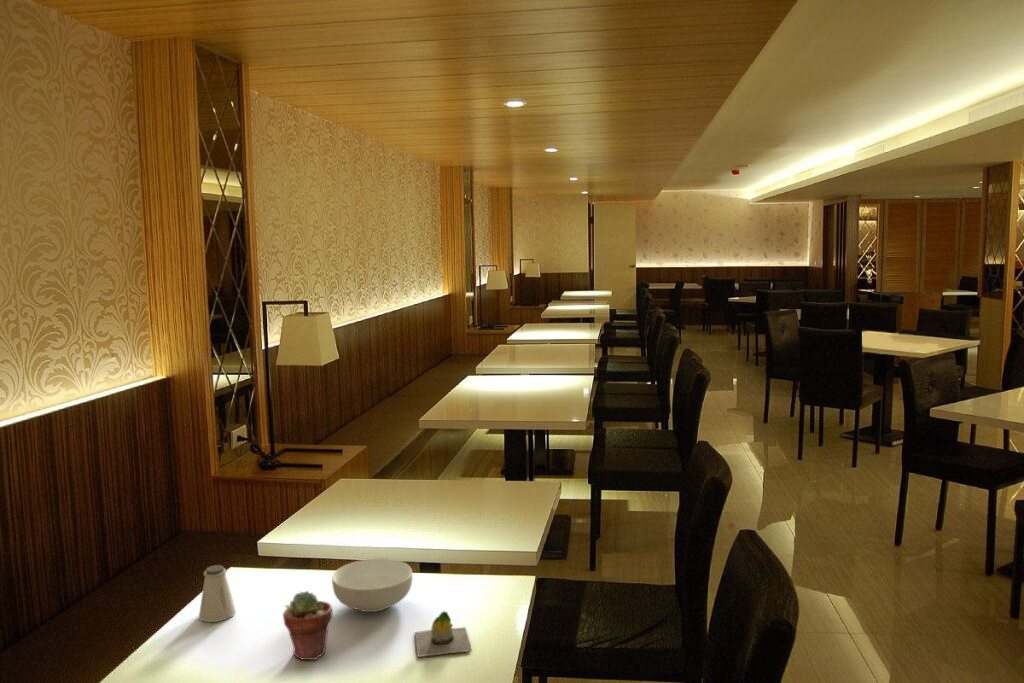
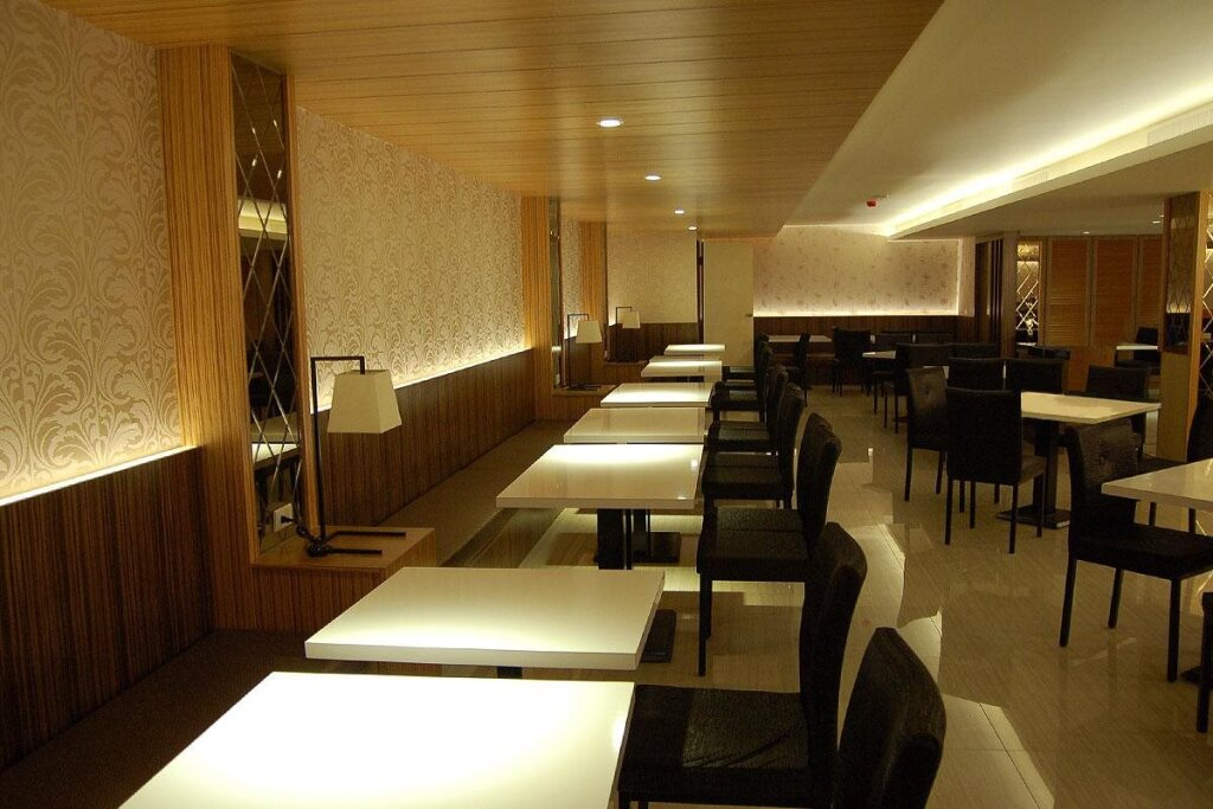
- cereal bowl (372, 588)
- saltshaker (216, 591)
- decorative egg (442, 626)
- potted succulent (308, 622)
